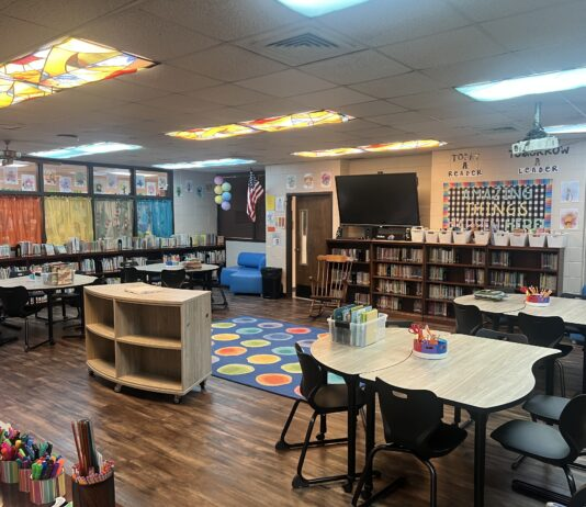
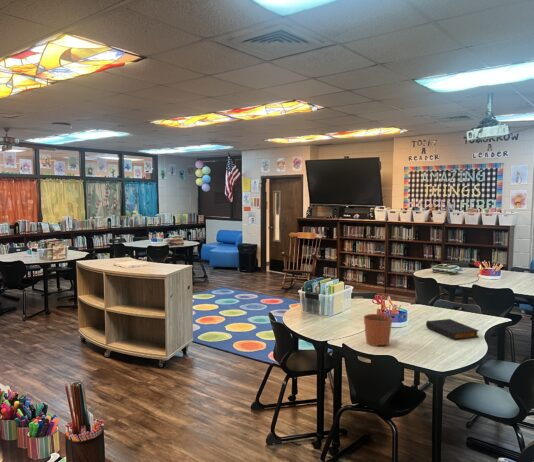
+ plant pot (377, 323)
+ book (451, 328)
